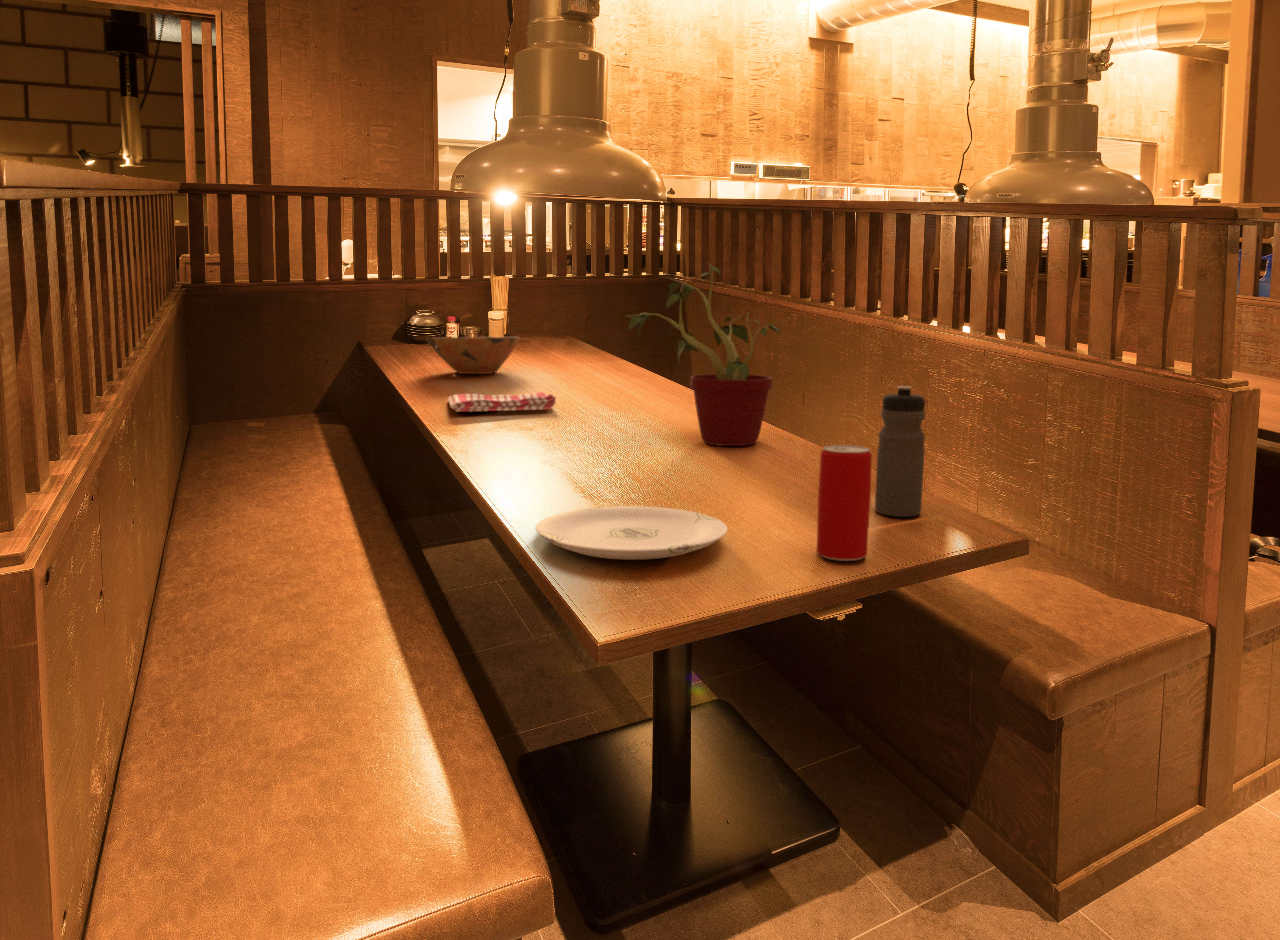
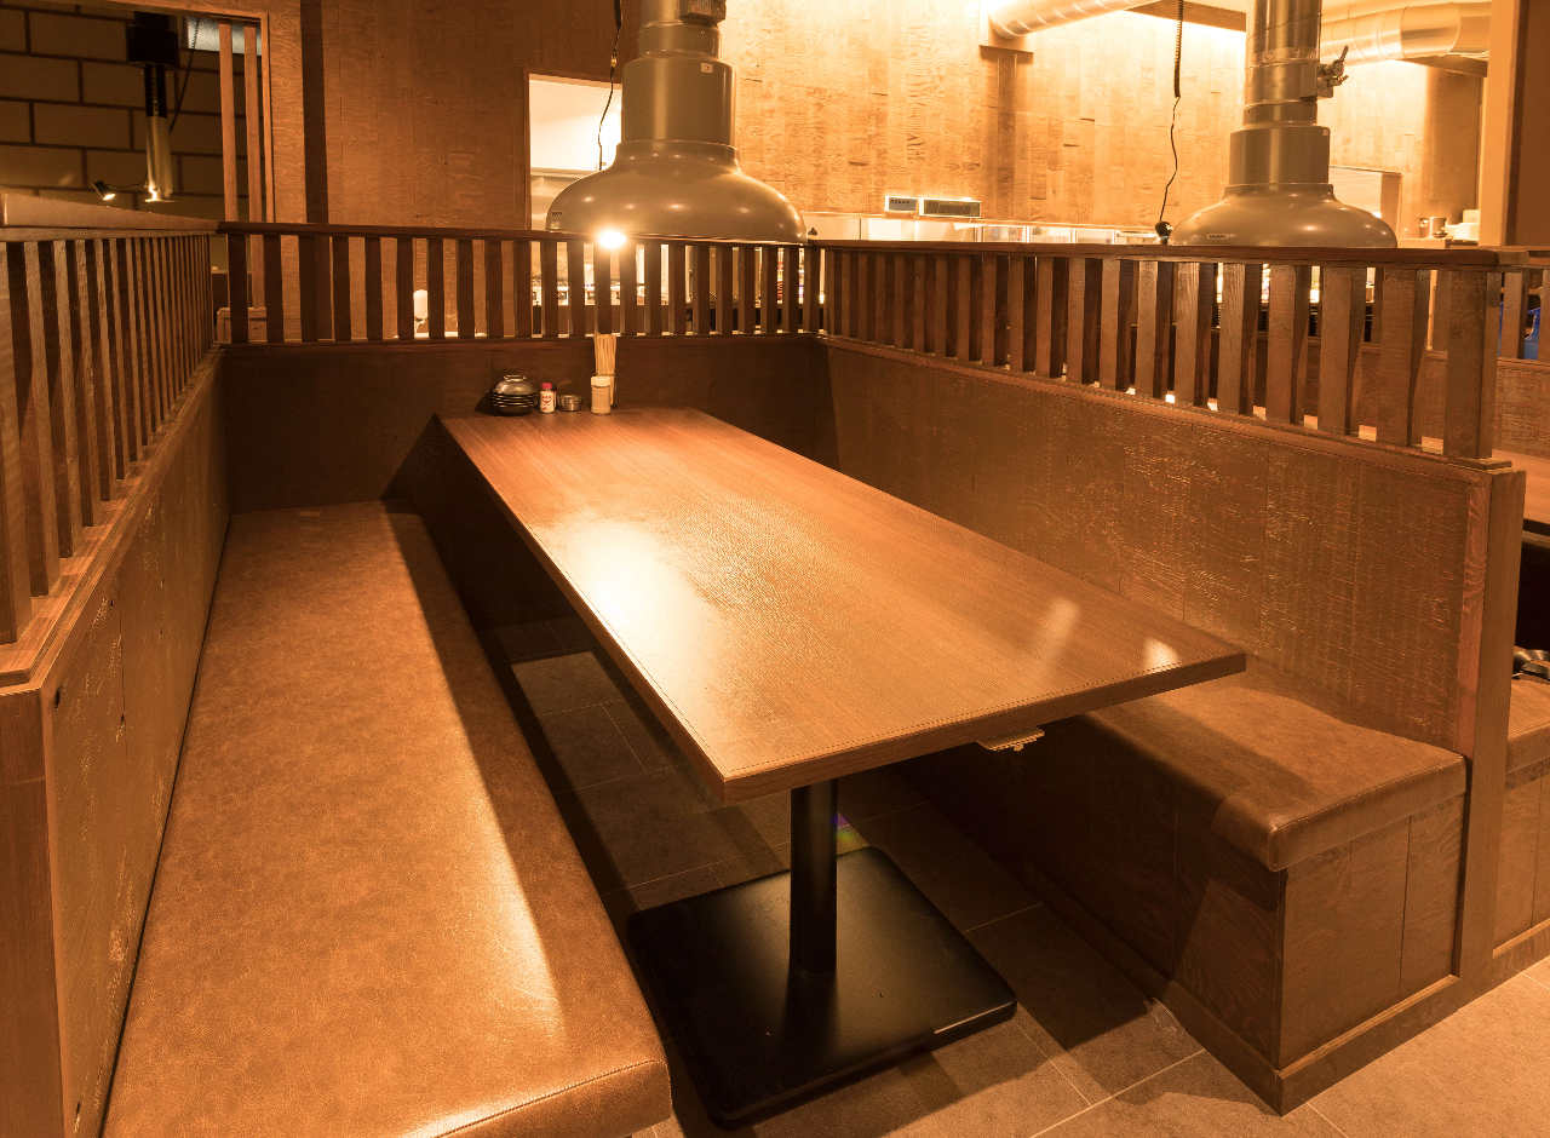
- bowl (474, 354)
- plate (631, 533)
- dish towel (500, 399)
- potted plant (702, 351)
- beverage can (843, 501)
- water bottle (901, 449)
